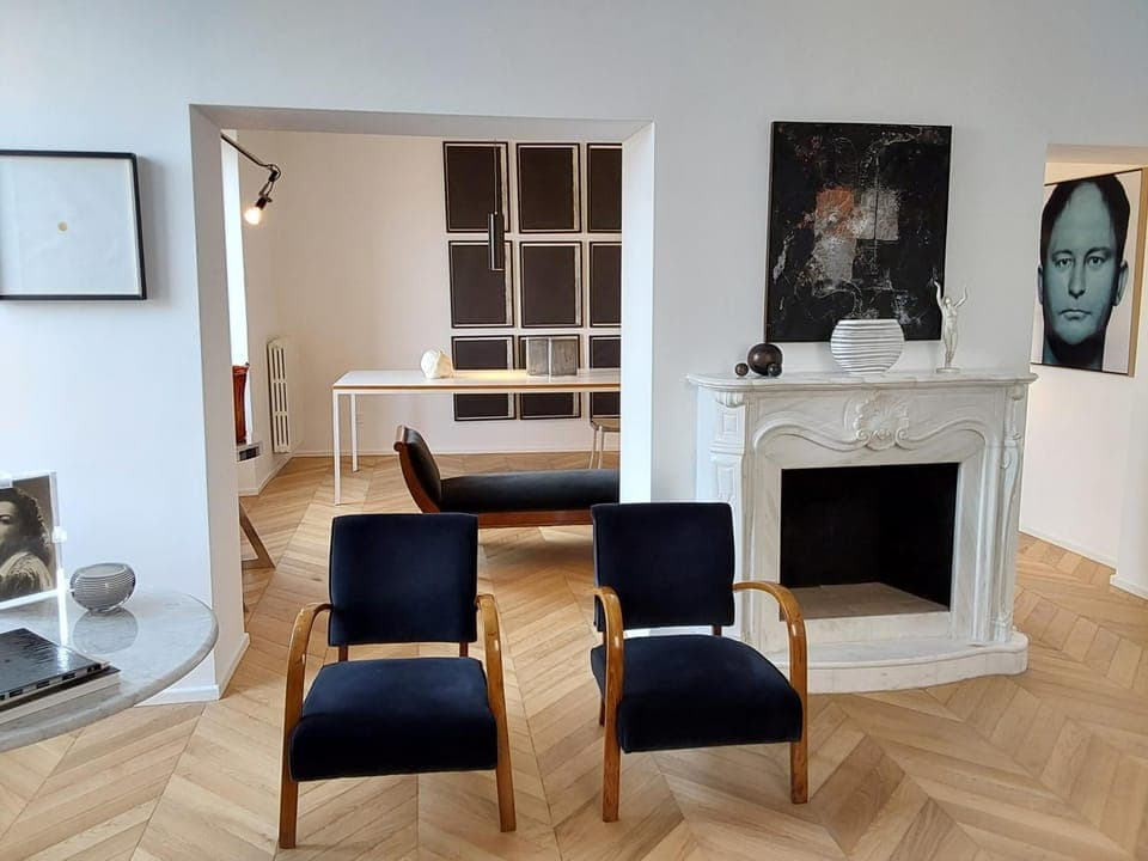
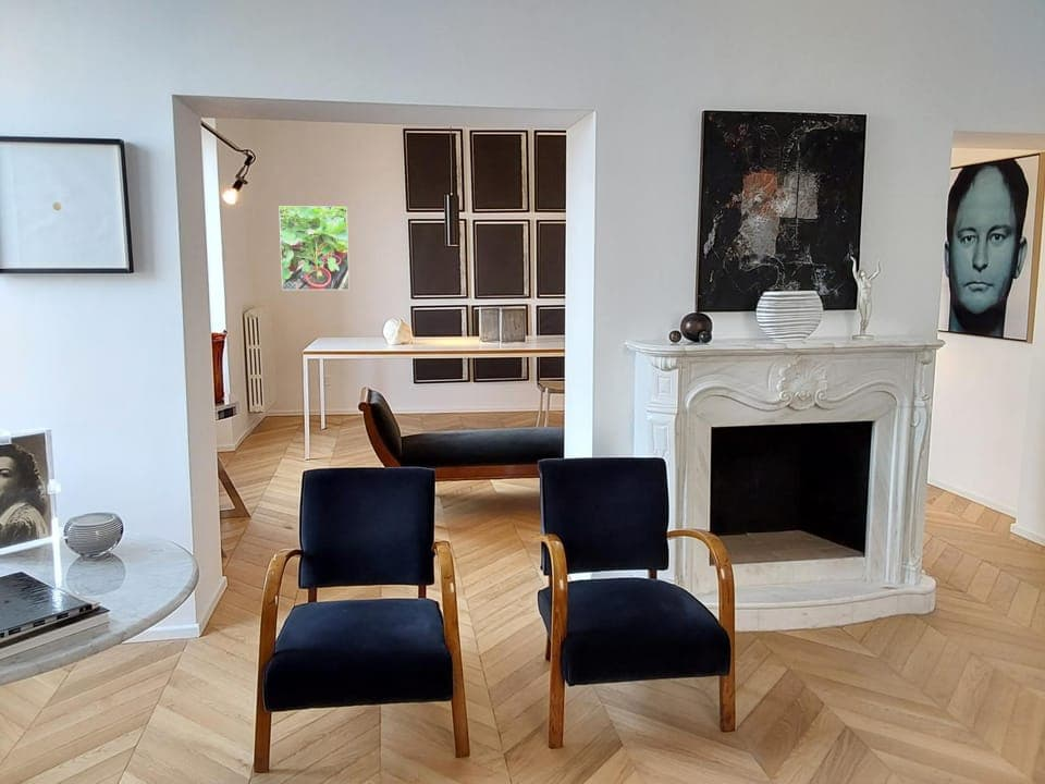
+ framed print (315, 248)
